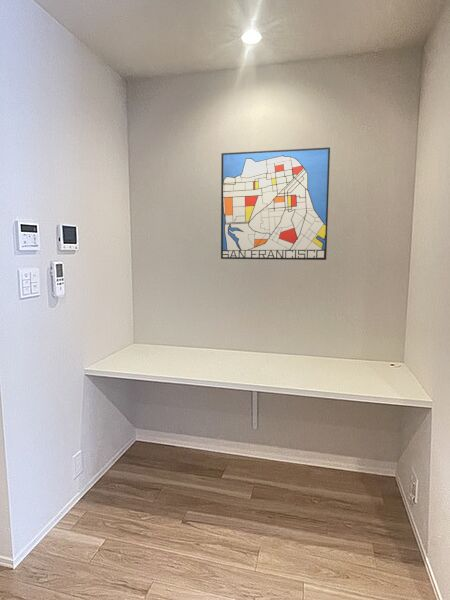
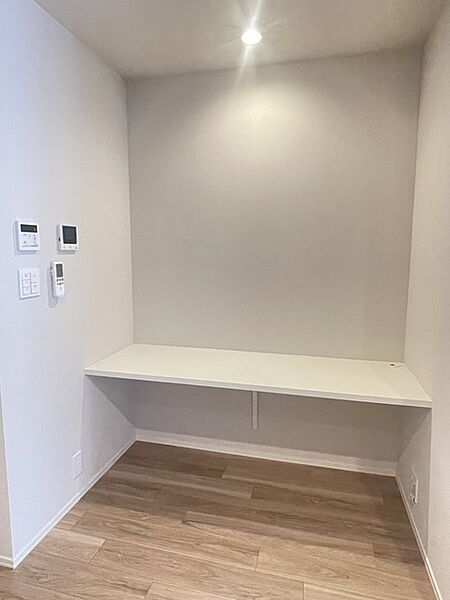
- wall art (273, 205)
